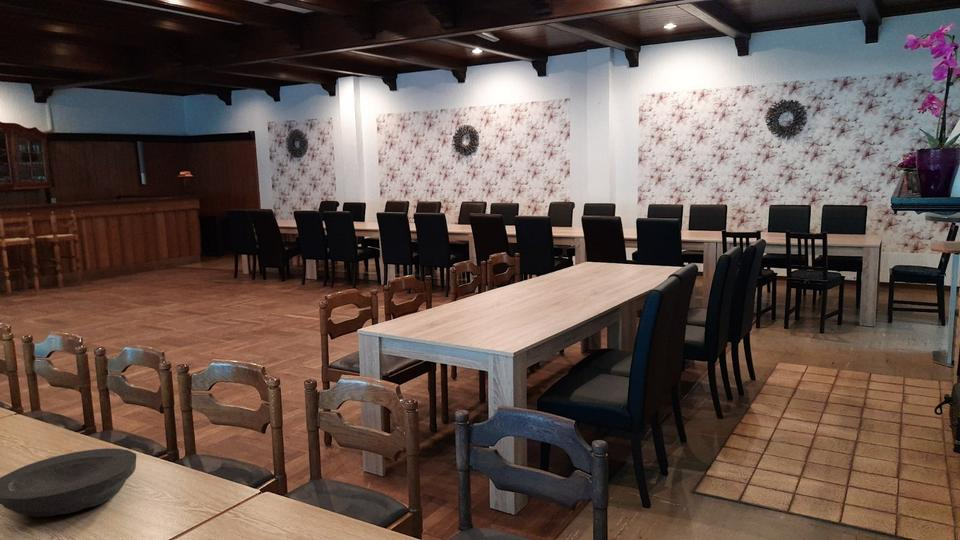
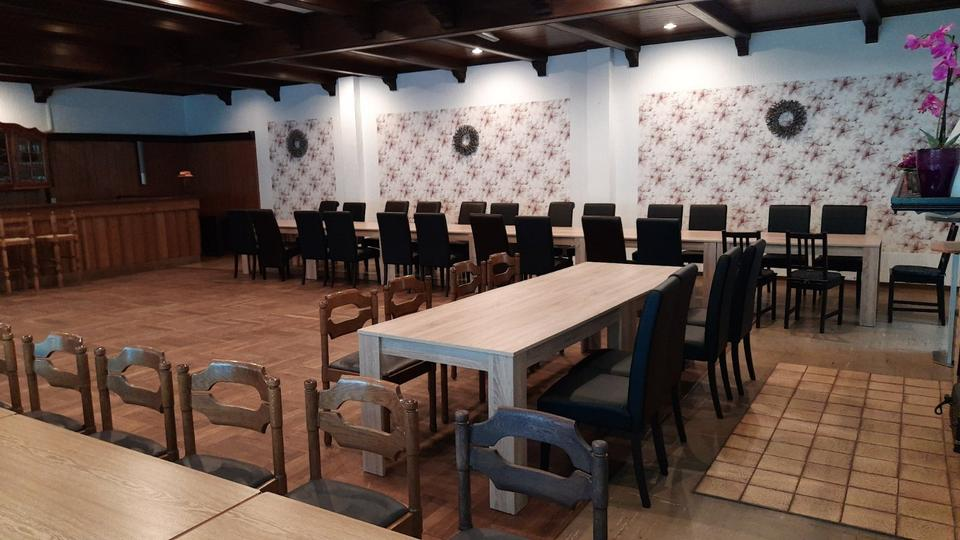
- plate (67, 483)
